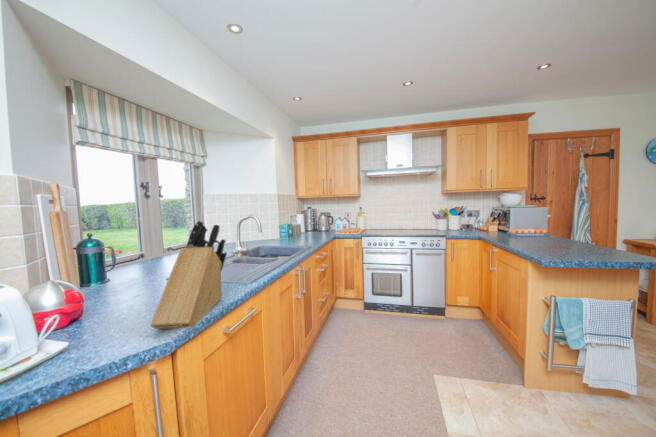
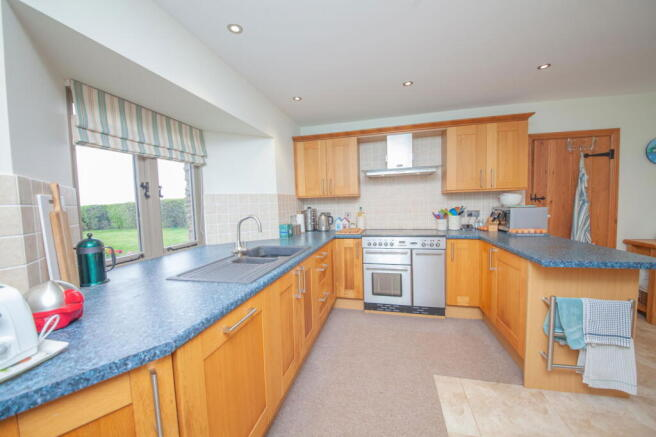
- knife block (196, 265)
